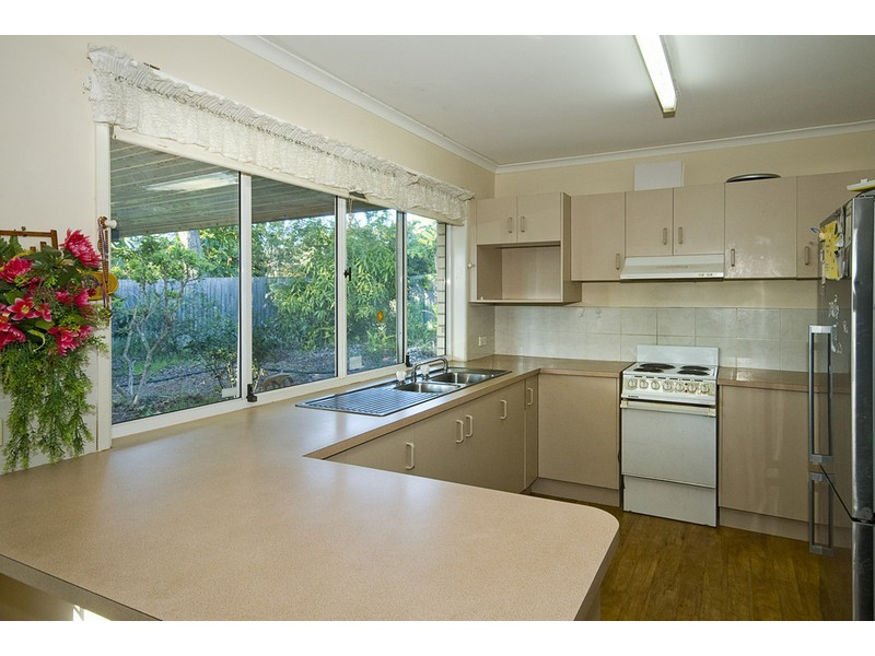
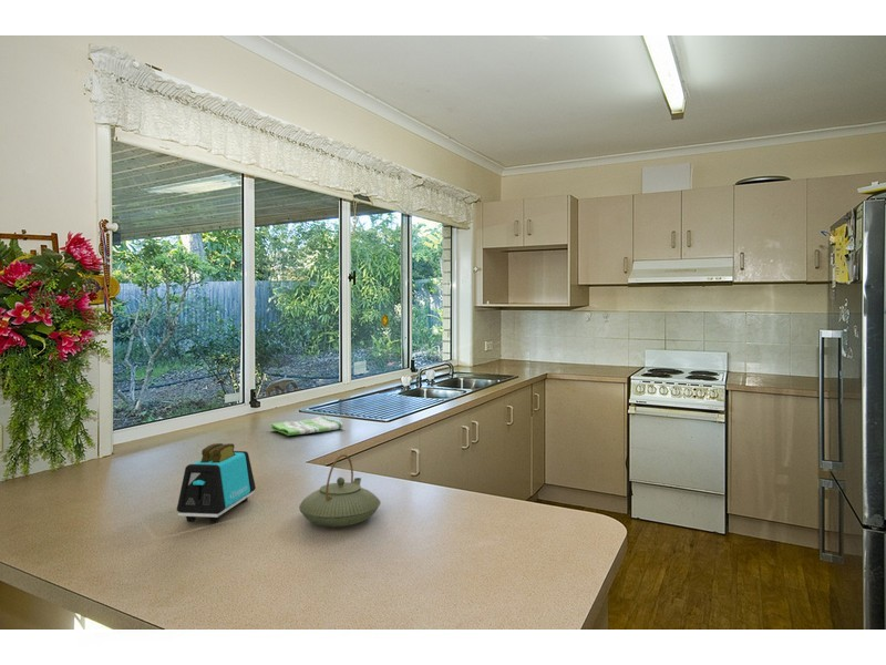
+ dish towel (307, 424)
+ teapot (342, 485)
+ toaster (218, 478)
